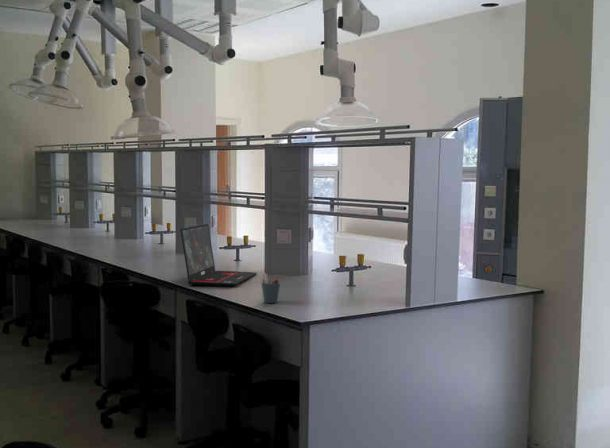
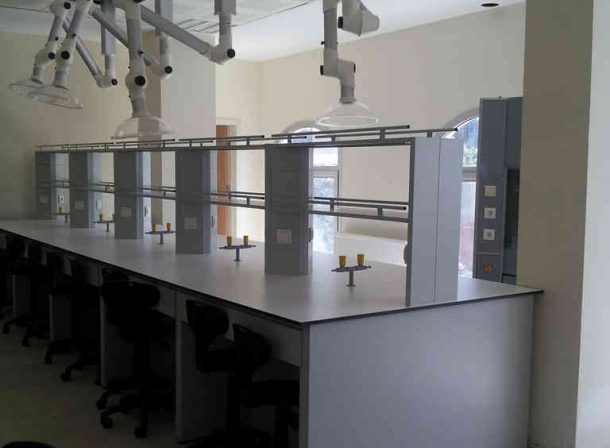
- pen holder (270, 286)
- laptop (212, 253)
